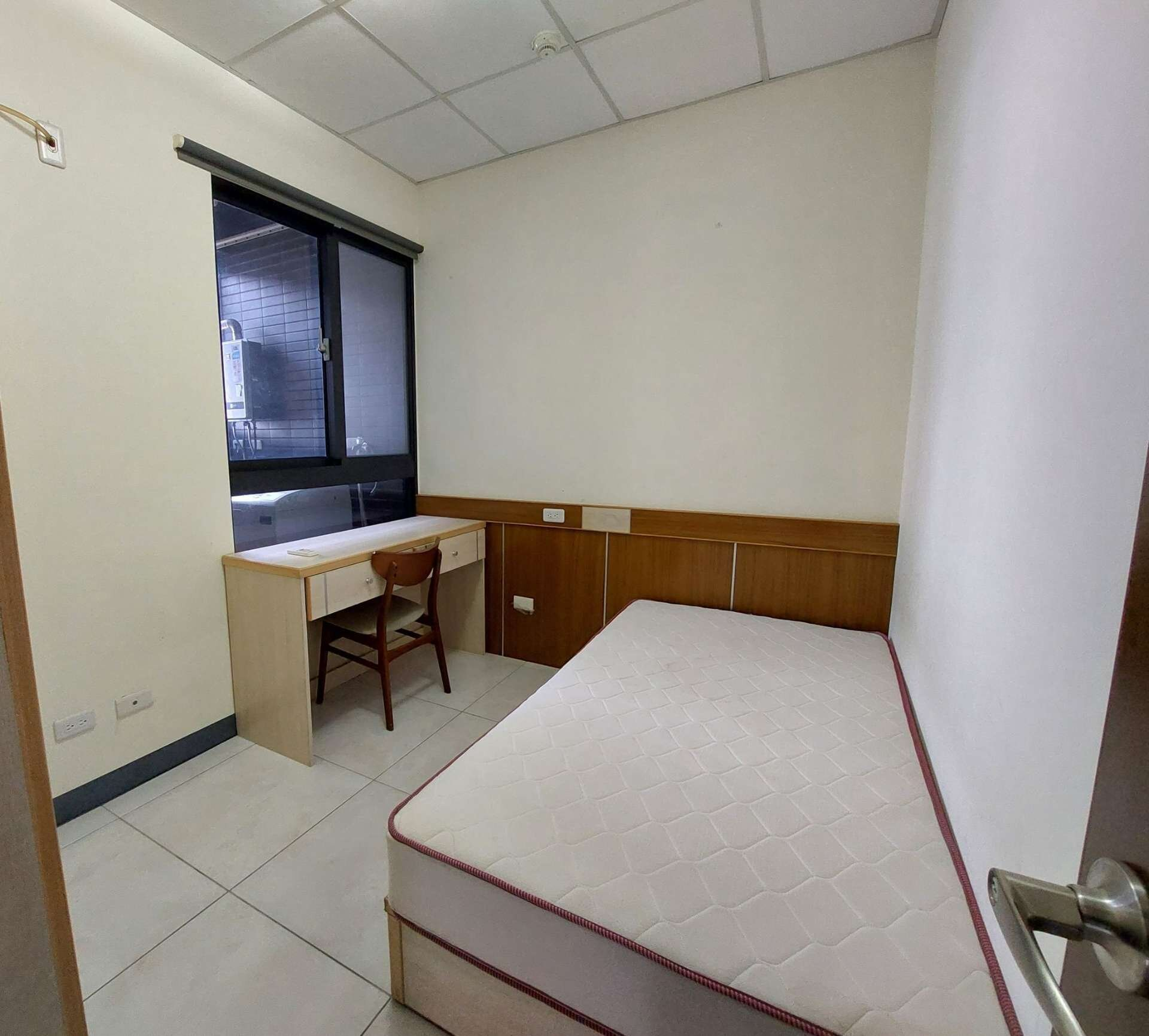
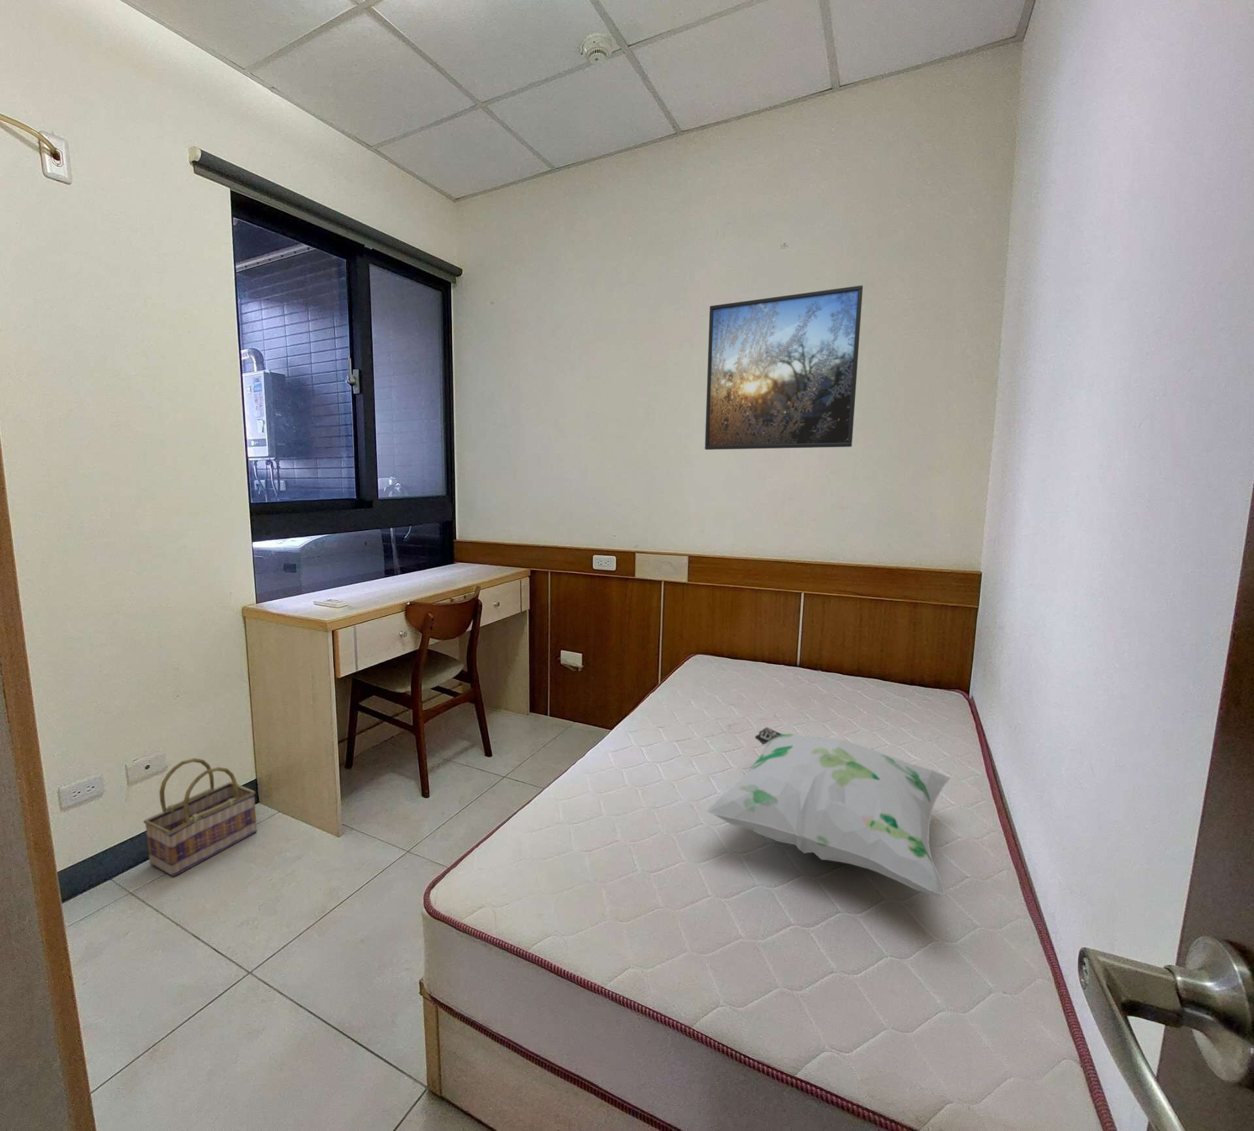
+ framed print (778, 373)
+ basket (202, 806)
+ decorative pillow (829, 790)
